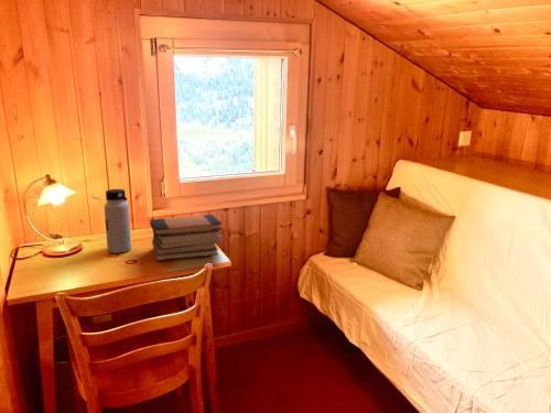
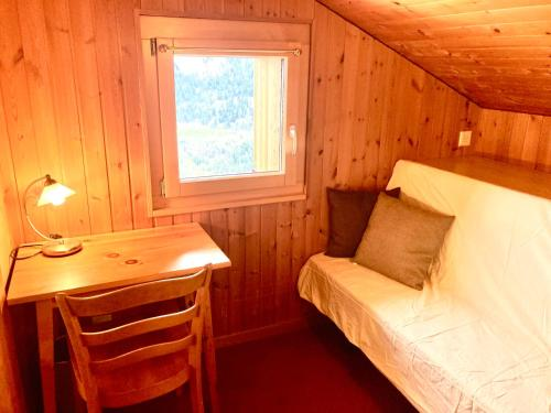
- water bottle (117, 220)
- book stack (185, 237)
